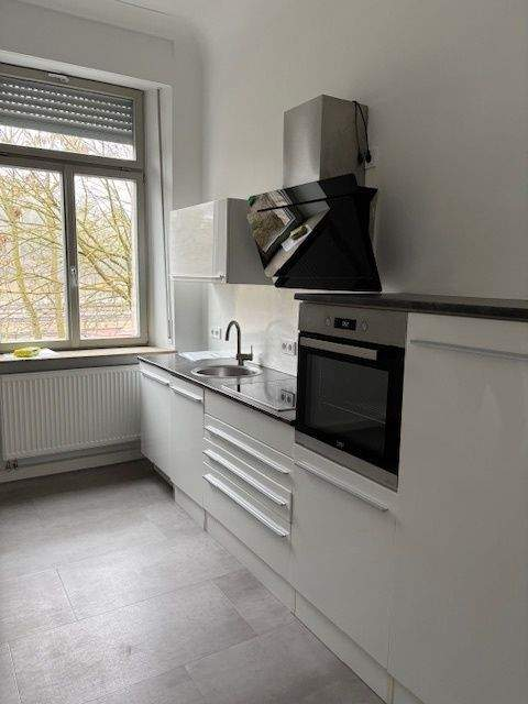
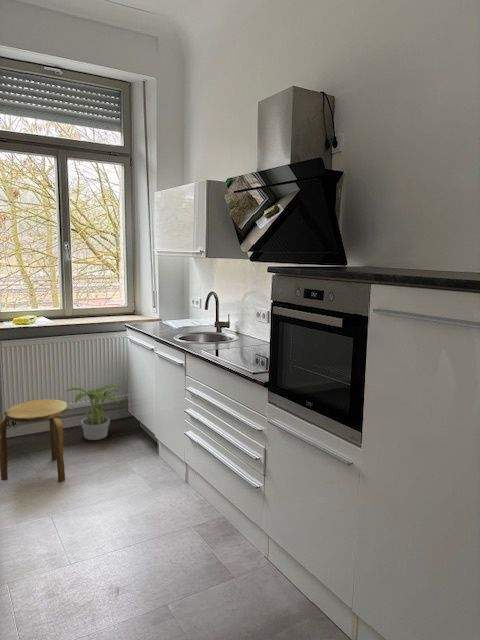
+ potted plant (95, 411)
+ stool (50, 436)
